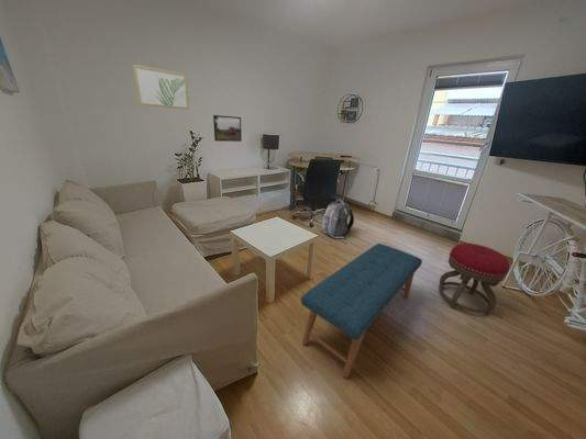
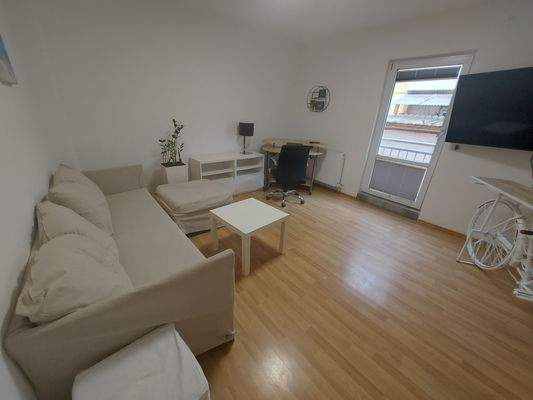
- backpack (338, 217)
- bench (366, 294)
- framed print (228, 128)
- stool (471, 277)
- wall art (163, 89)
